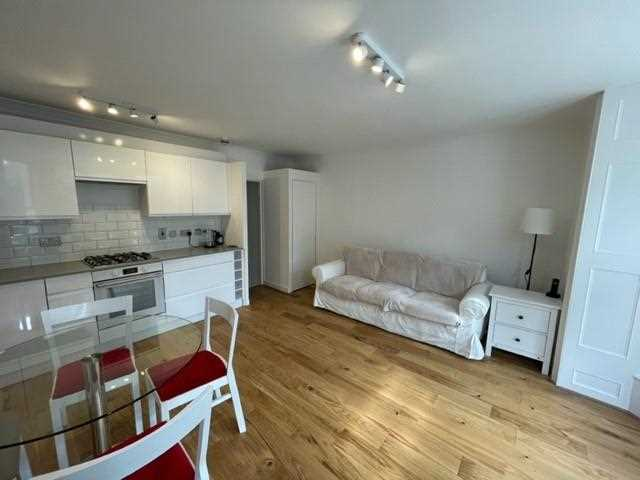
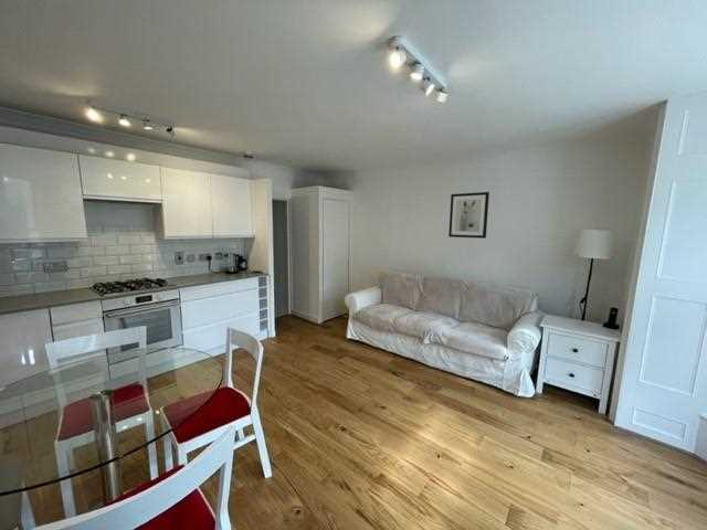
+ wall art (467, 215)
